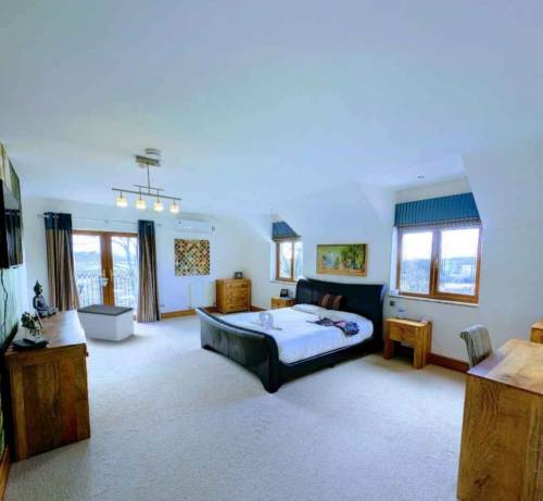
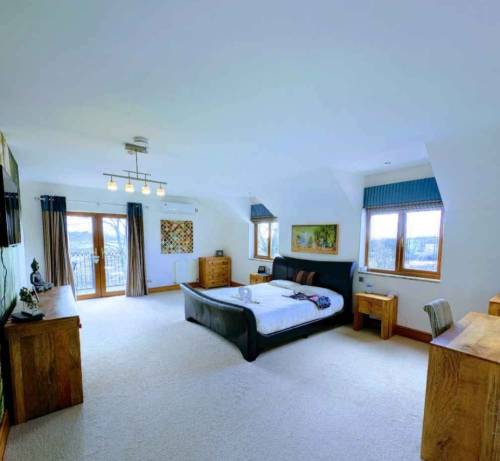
- bench (104, 322)
